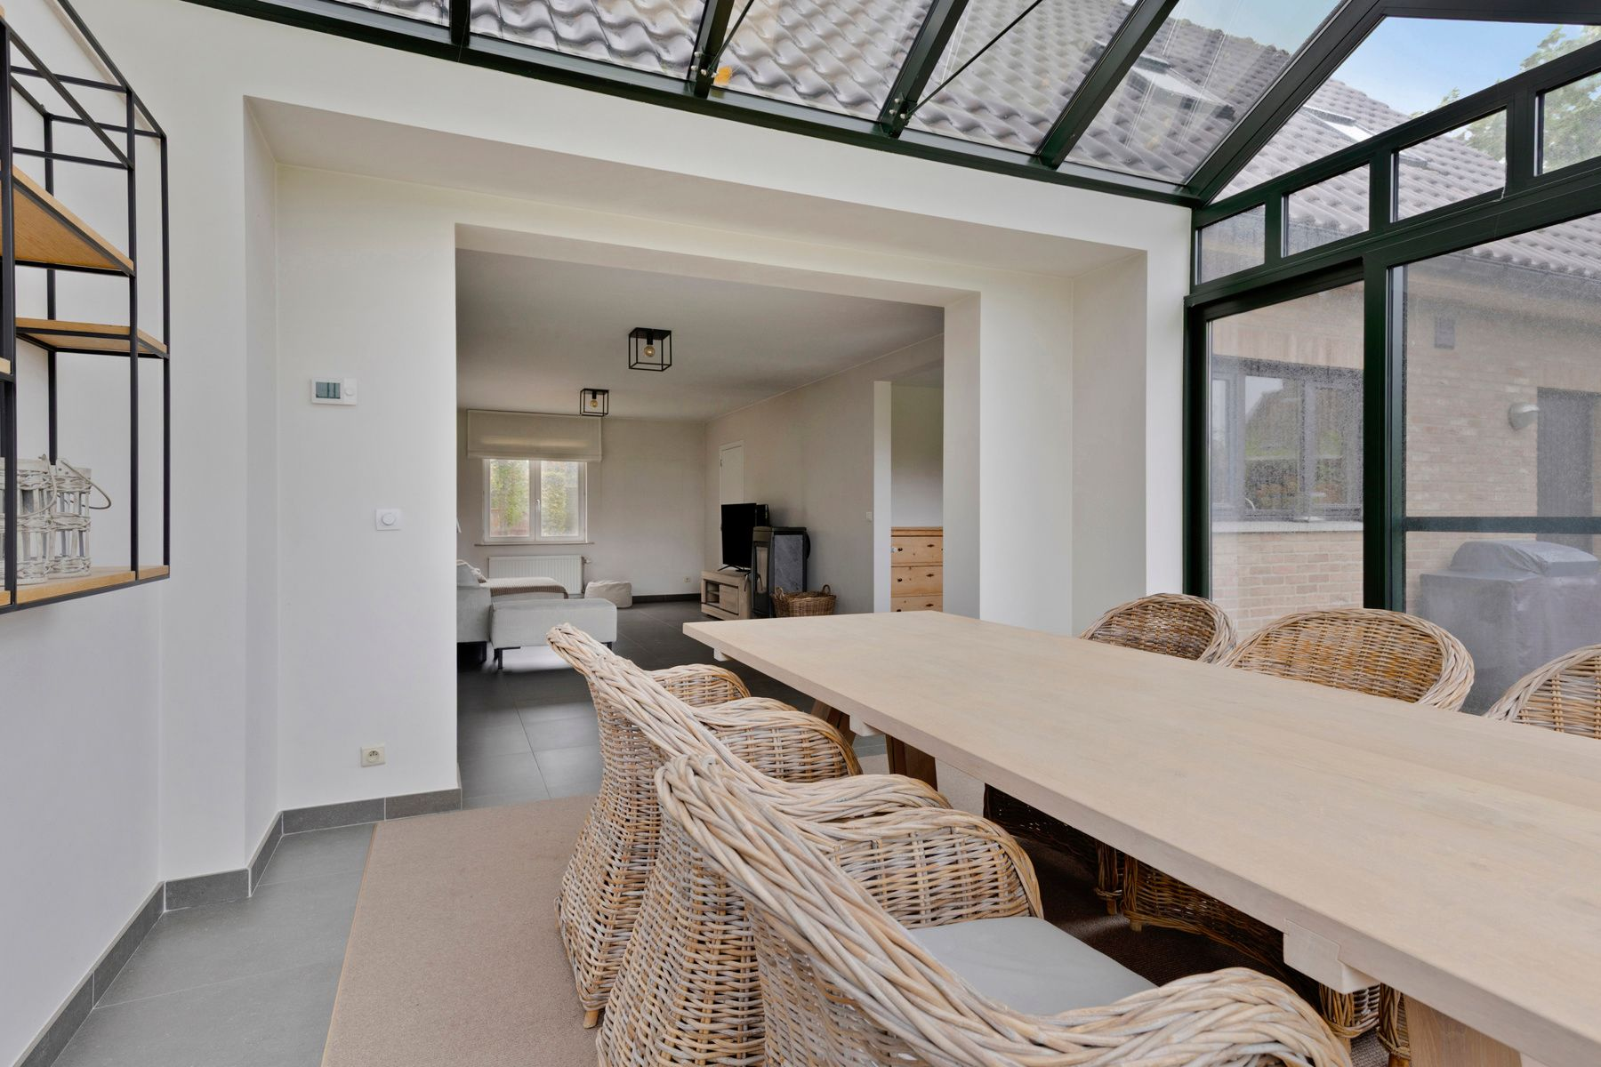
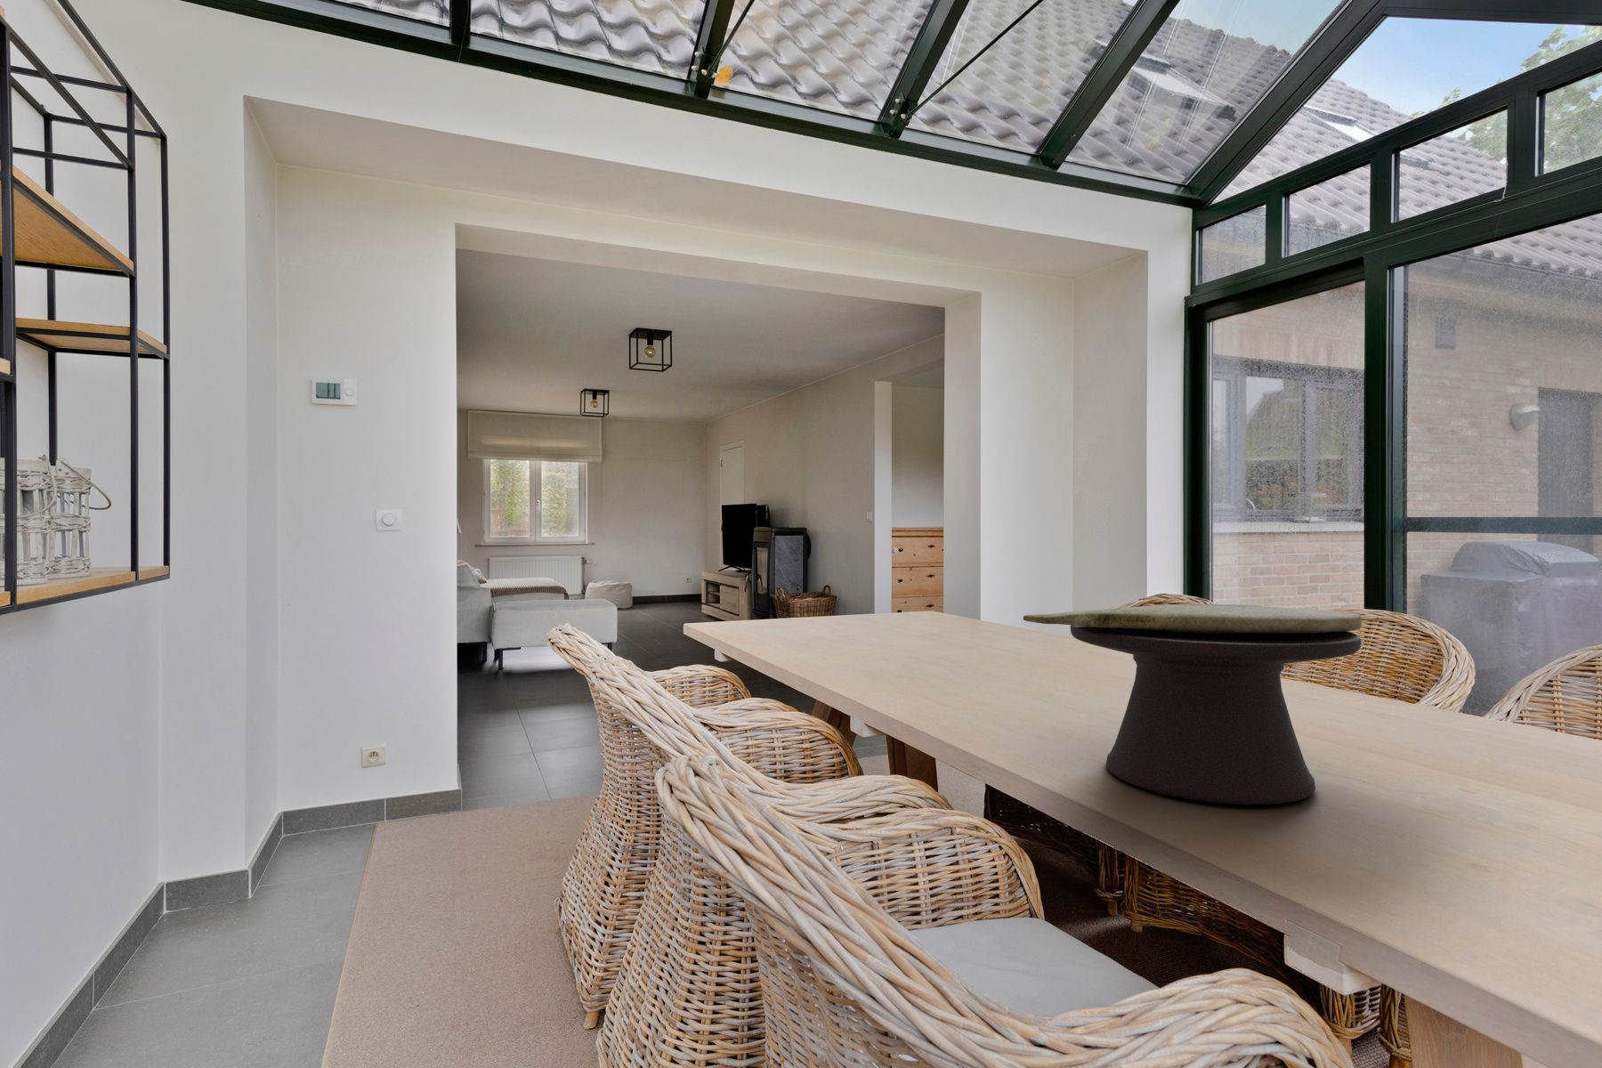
+ decorative bowl (1190, 690)
